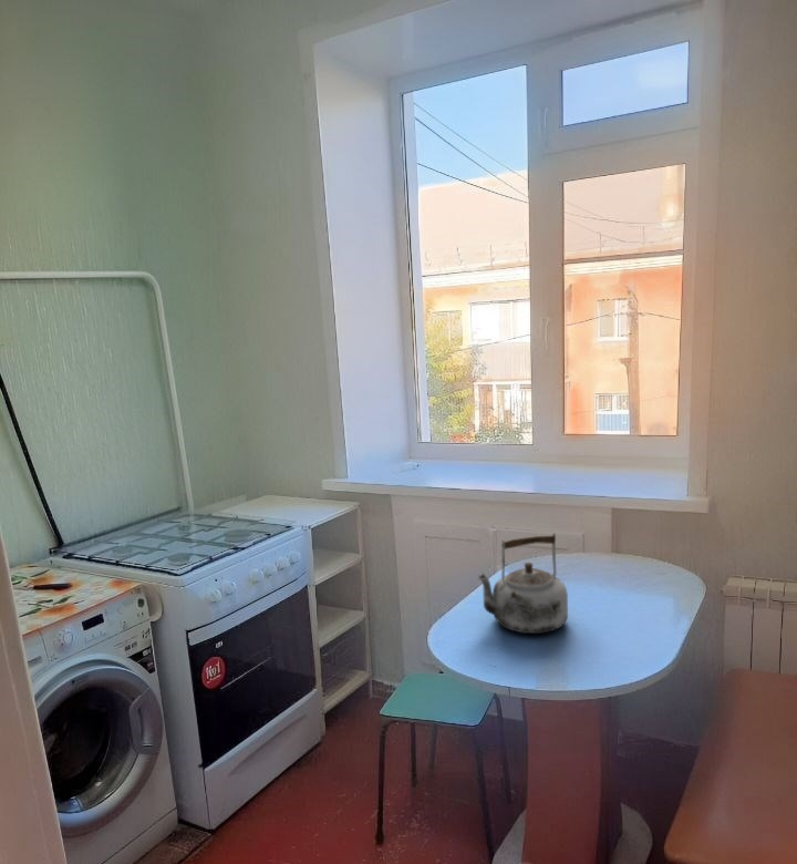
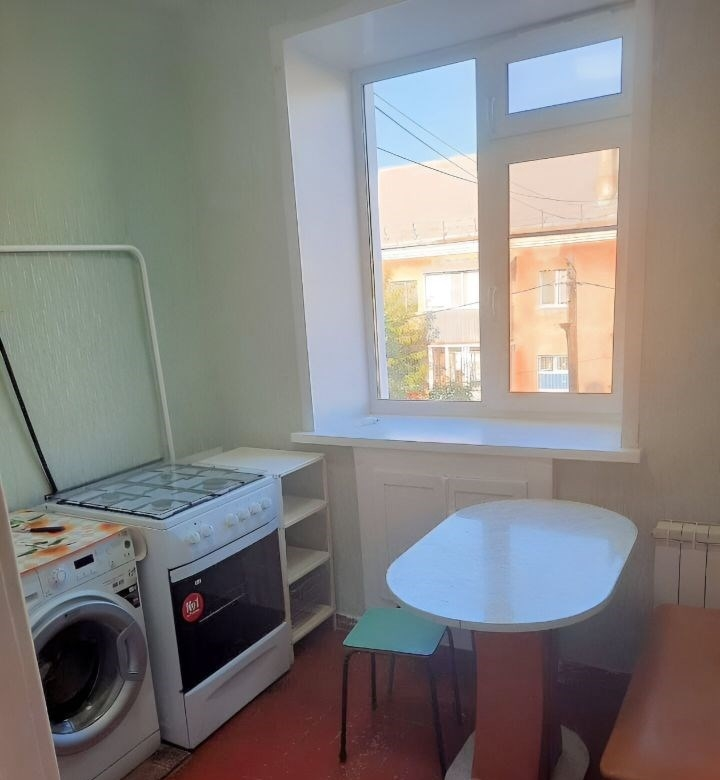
- kettle (520, 580)
